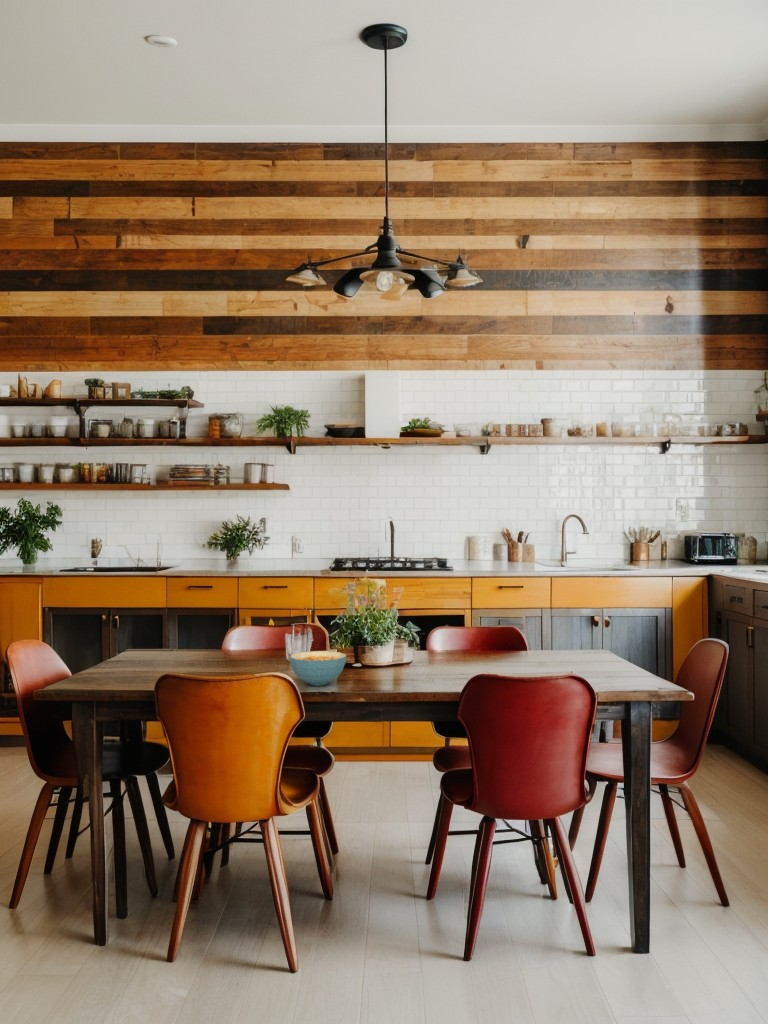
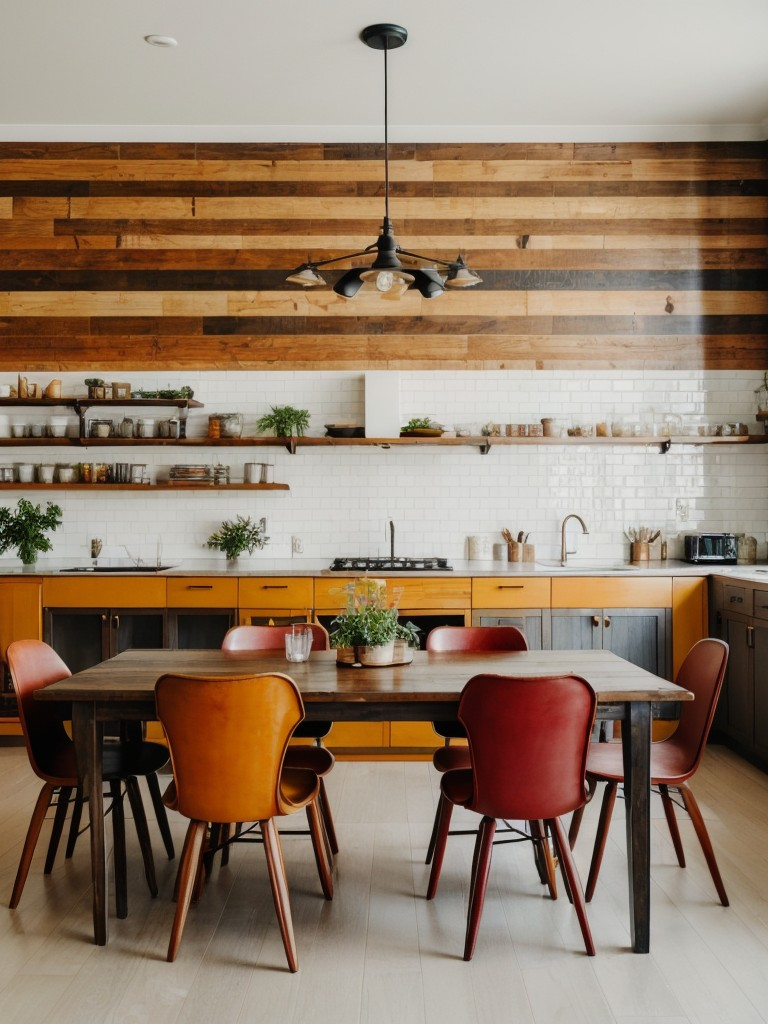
- cereal bowl (318, 669)
